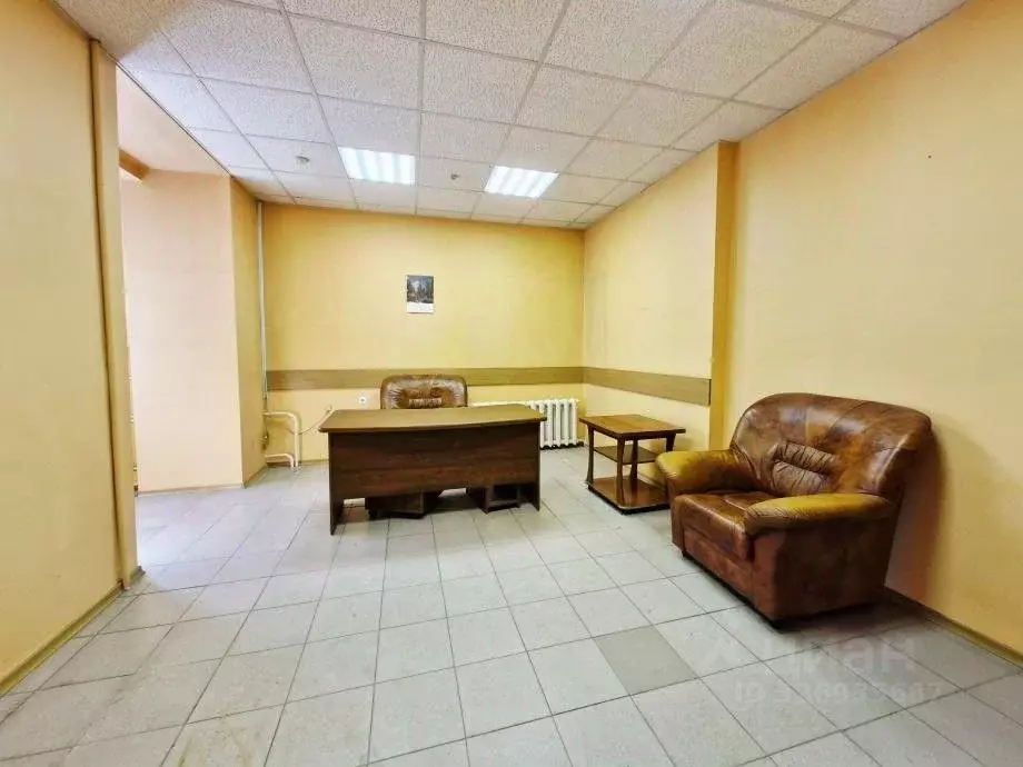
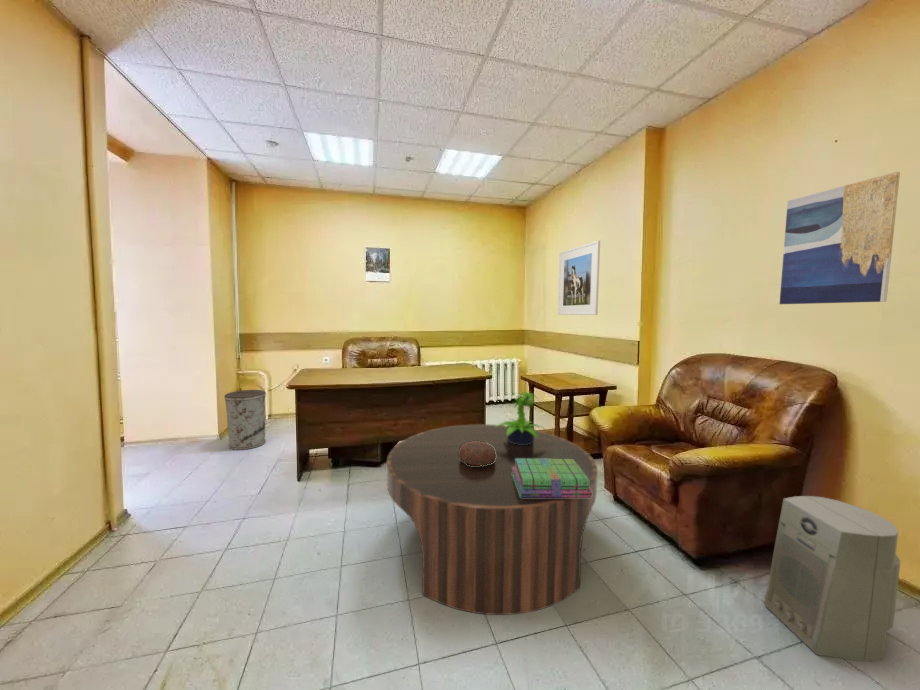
+ potted plant (520, 415)
+ coffee table (489, 494)
+ stack of books (549, 476)
+ wall art (832, 246)
+ trash can (246, 417)
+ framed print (576, 281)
+ decorative bowl (477, 451)
+ fan (836, 571)
